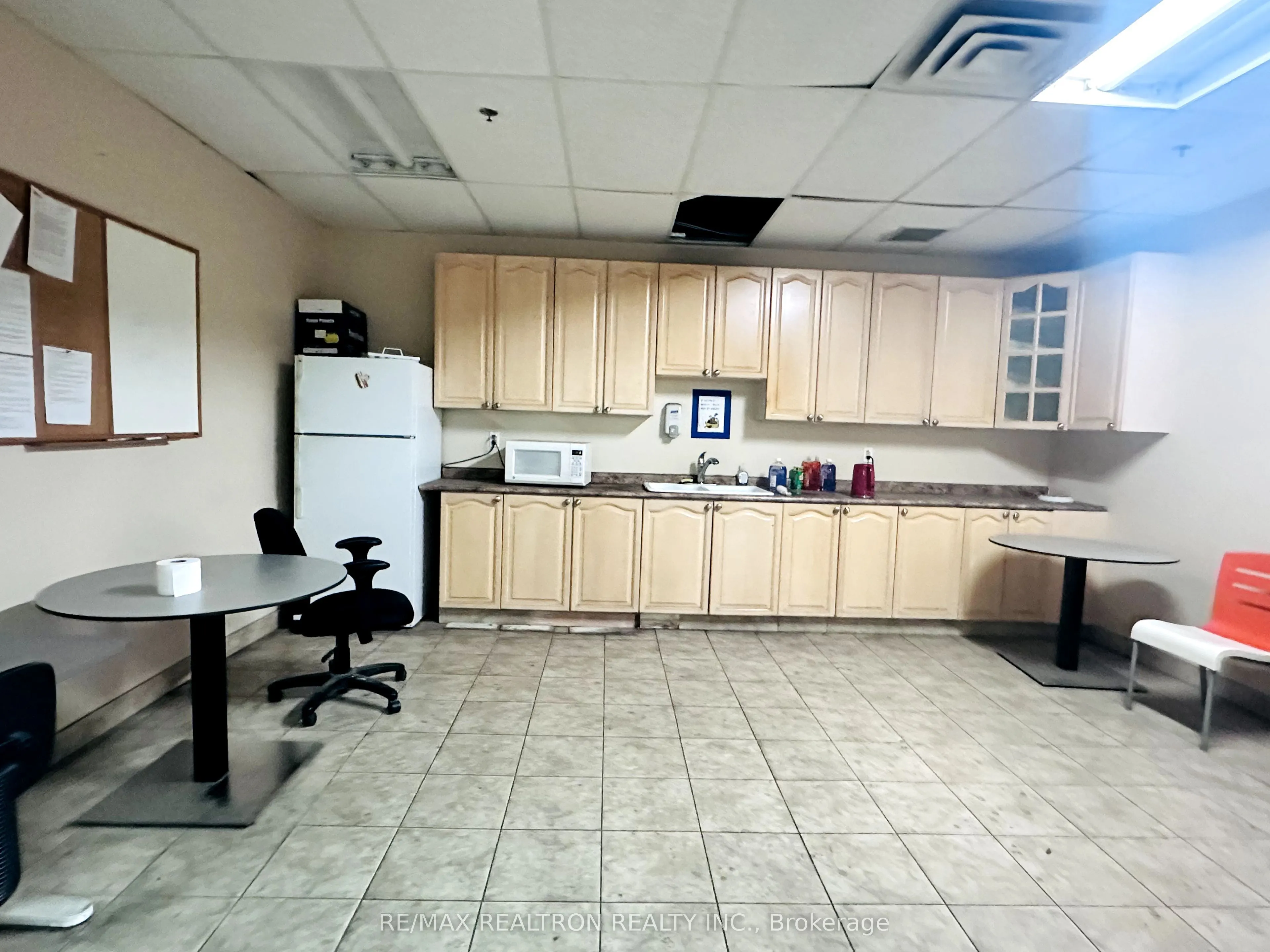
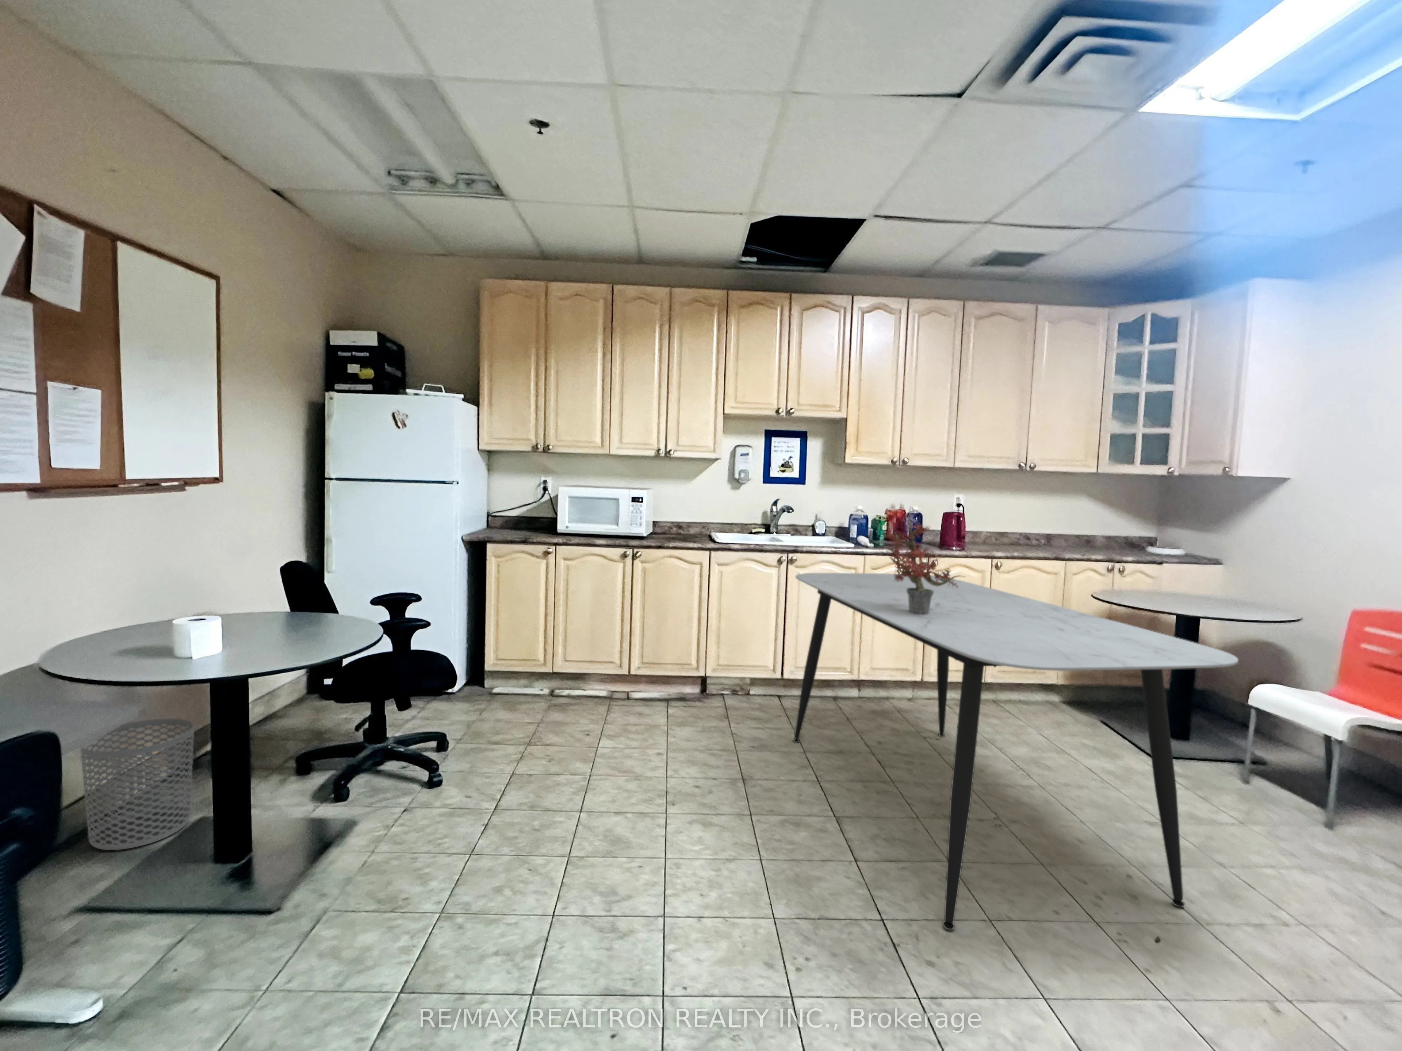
+ dining table (946, 705)
+ potted plant (917, 558)
+ waste bin (140, 782)
